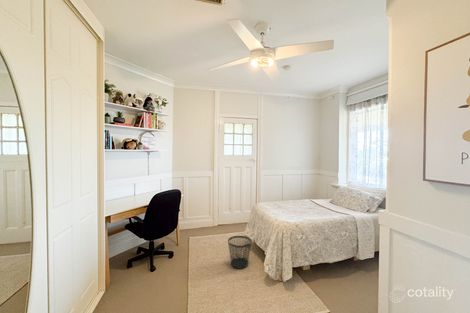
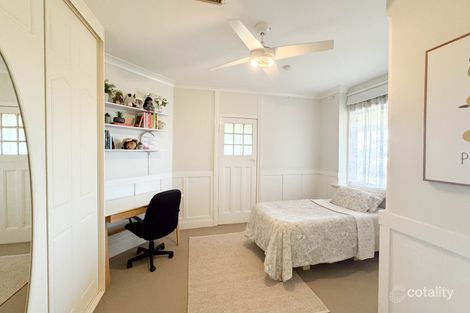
- wastebasket (240, 252)
